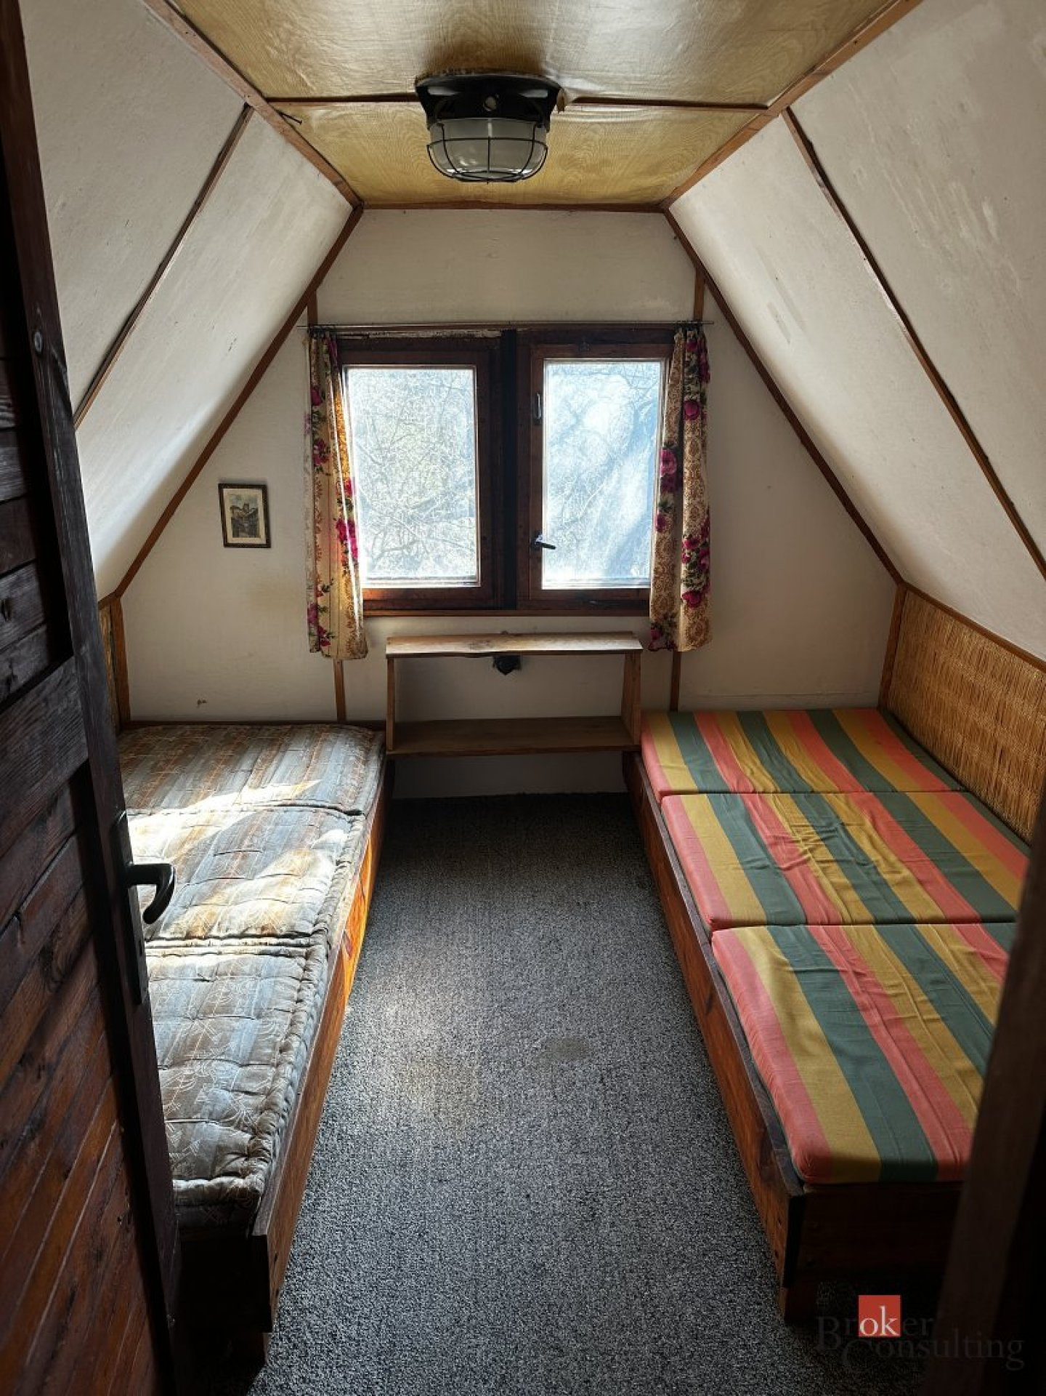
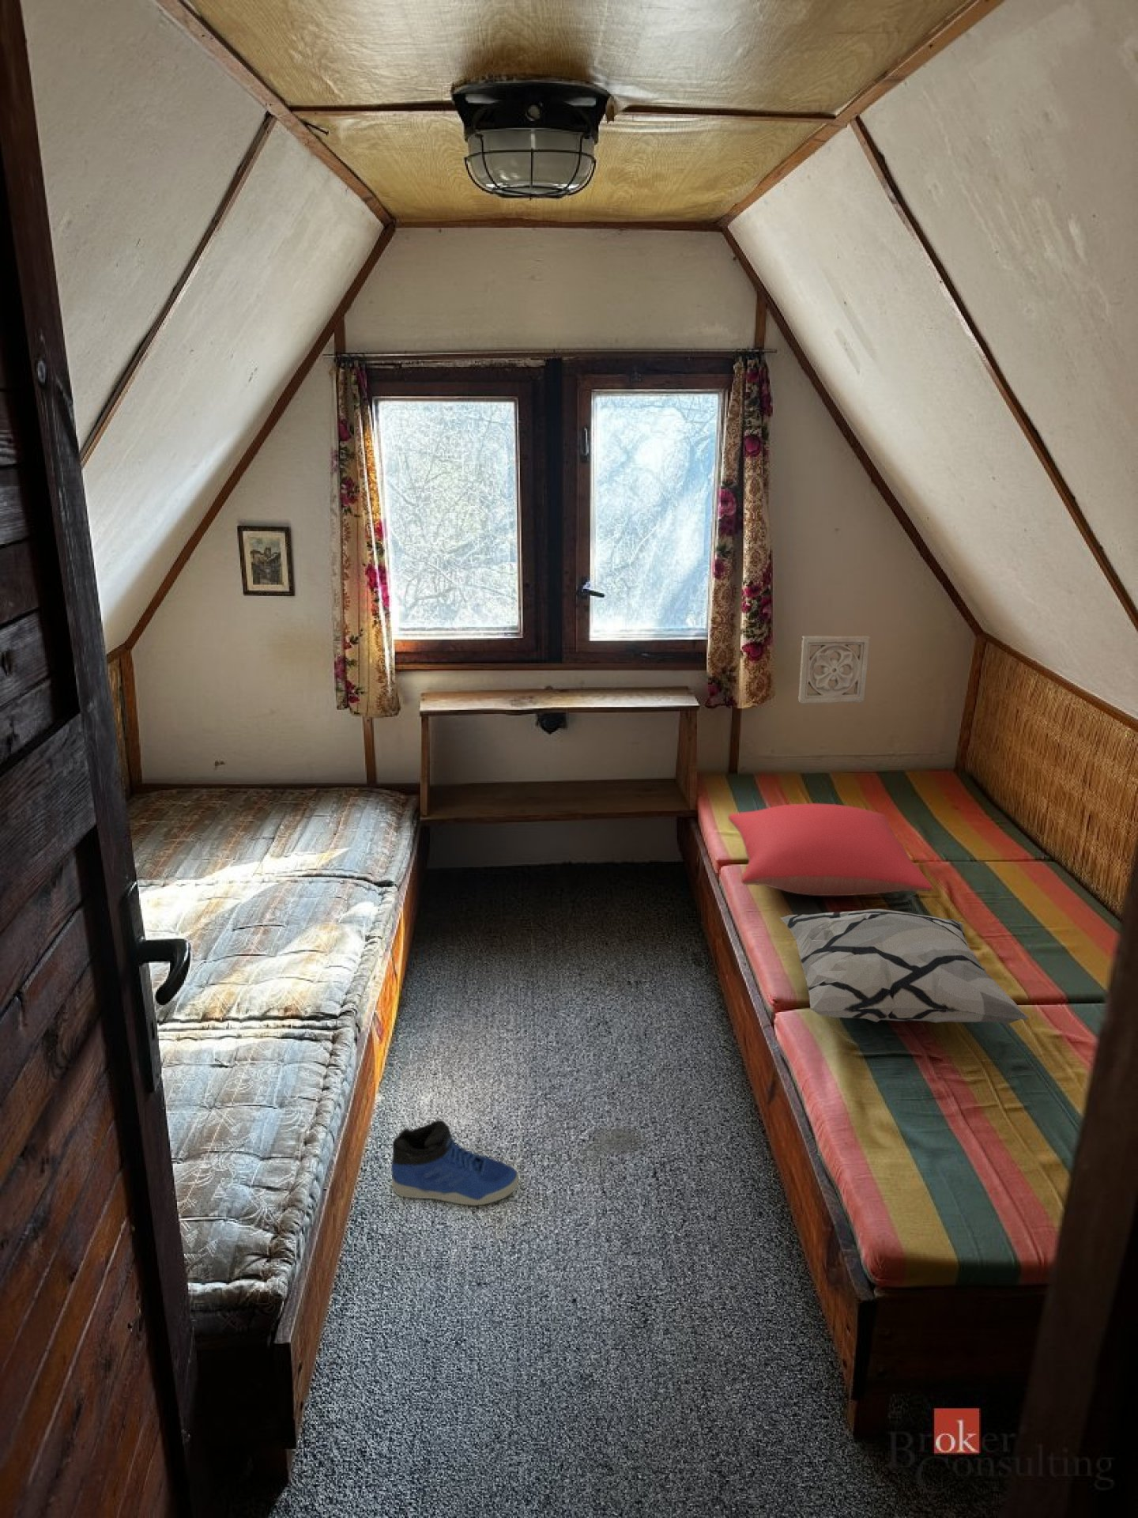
+ pillow (820, 847)
+ sneaker (453, 1158)
+ wall ornament (832, 669)
+ decorative pillow (892, 963)
